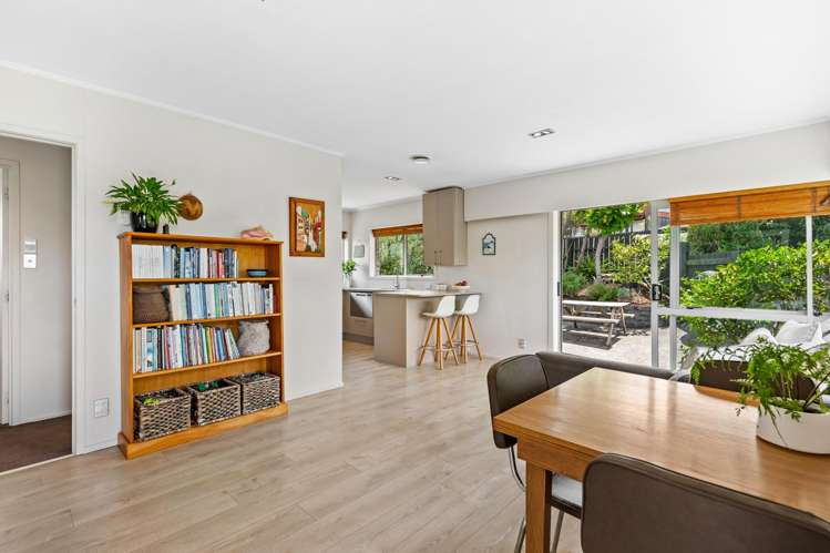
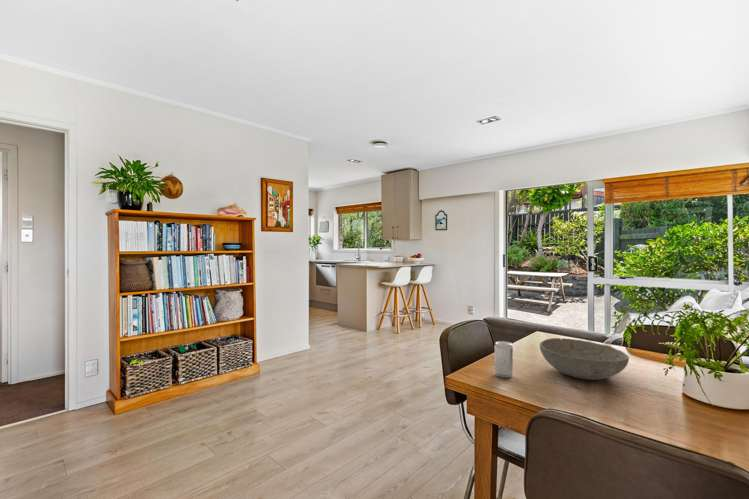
+ beverage can (503, 359)
+ bowl (581, 360)
